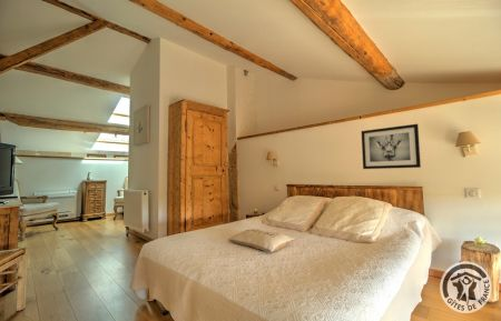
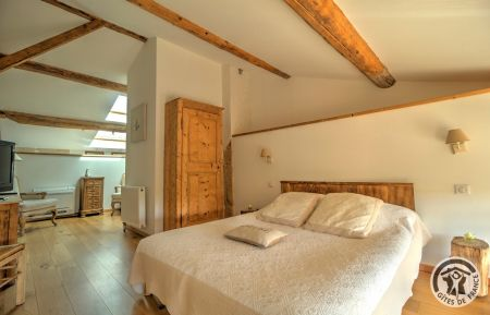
- wall art (389, 148)
